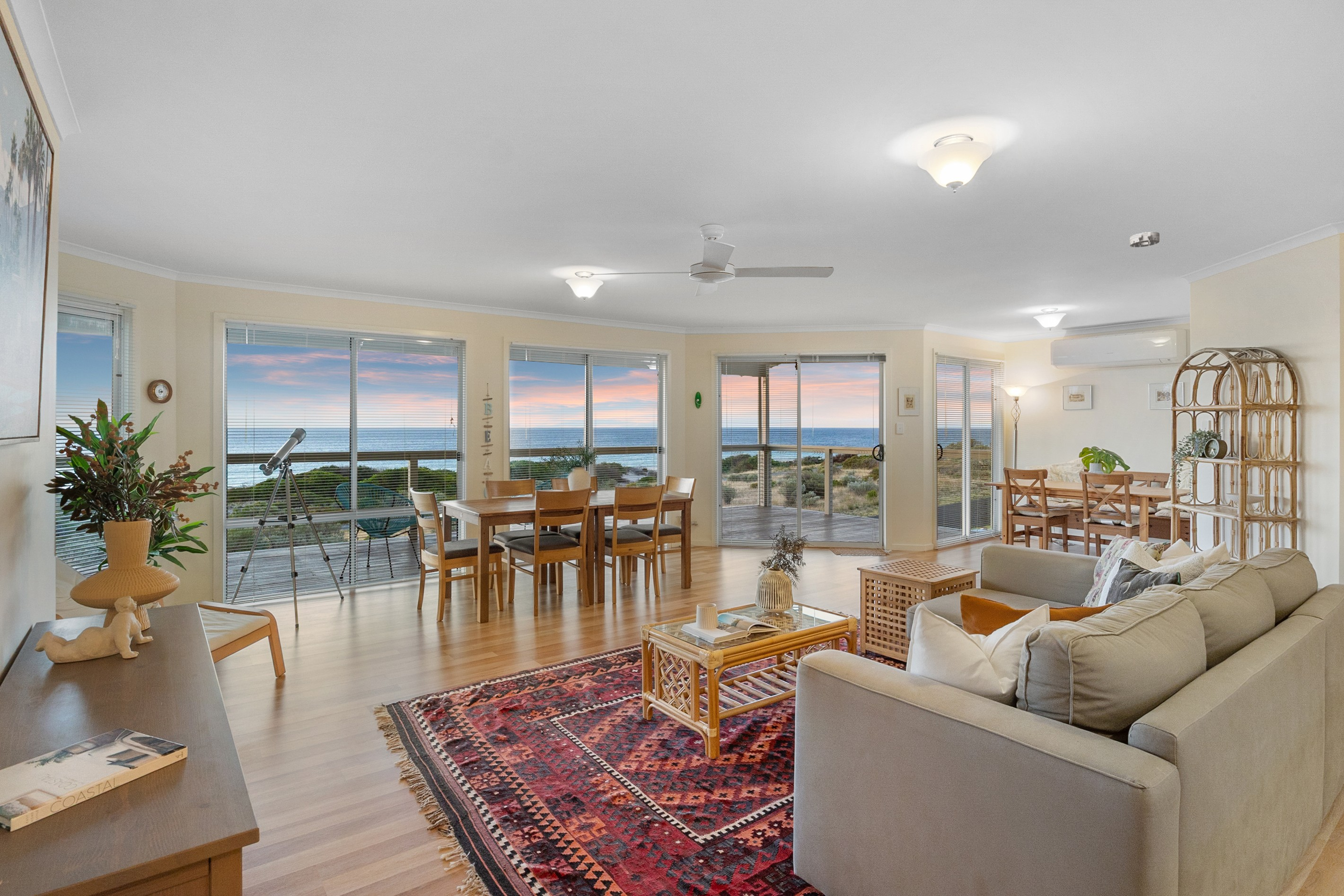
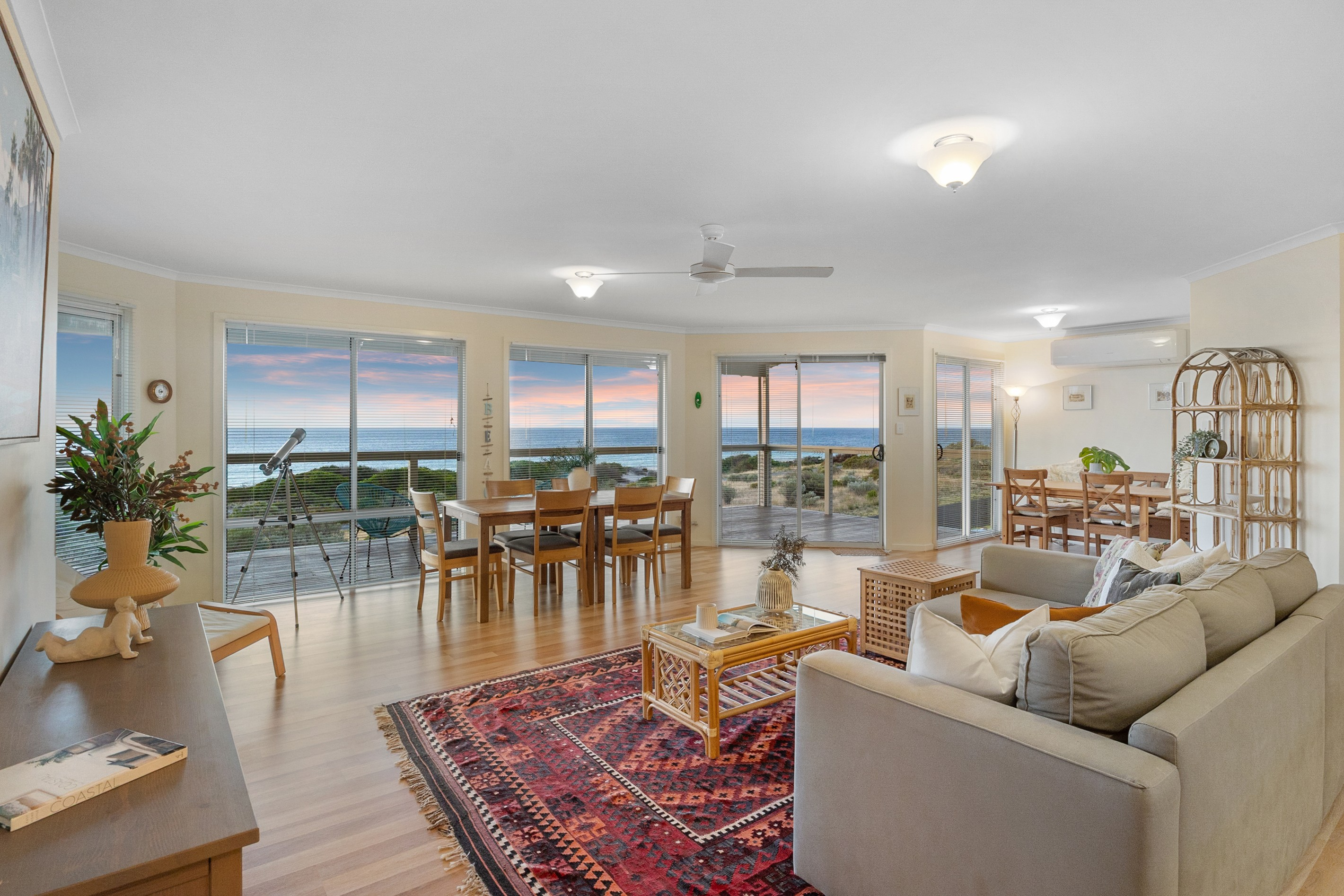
- smoke detector (1144, 239)
